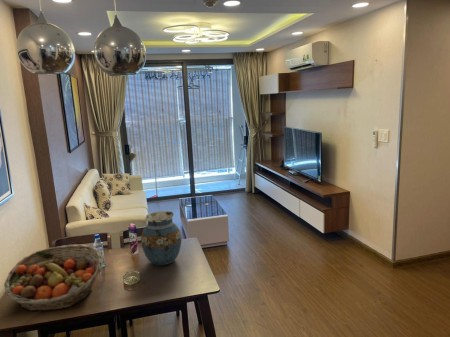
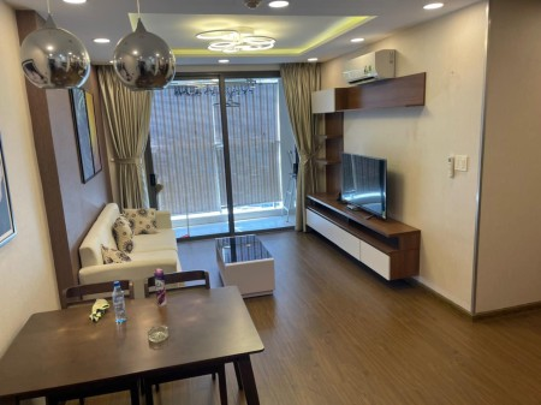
- fruit basket (56, 276)
- vase (161, 238)
